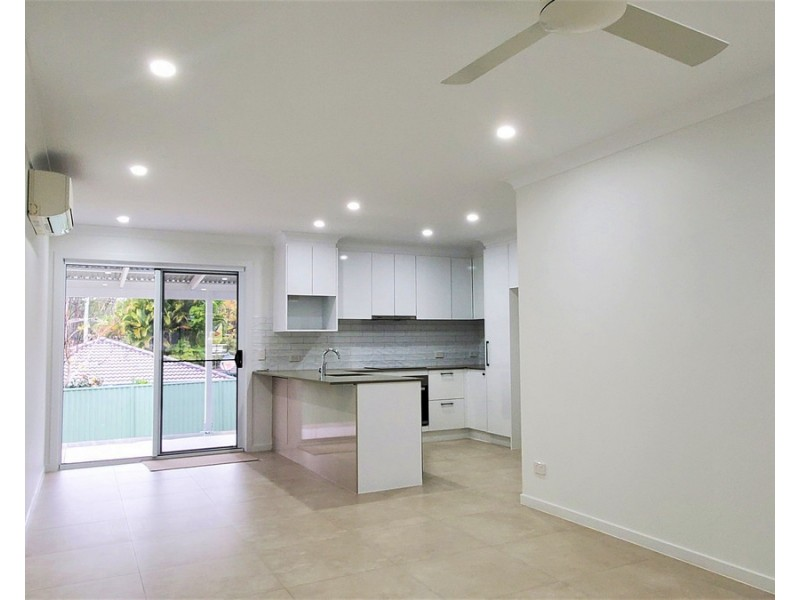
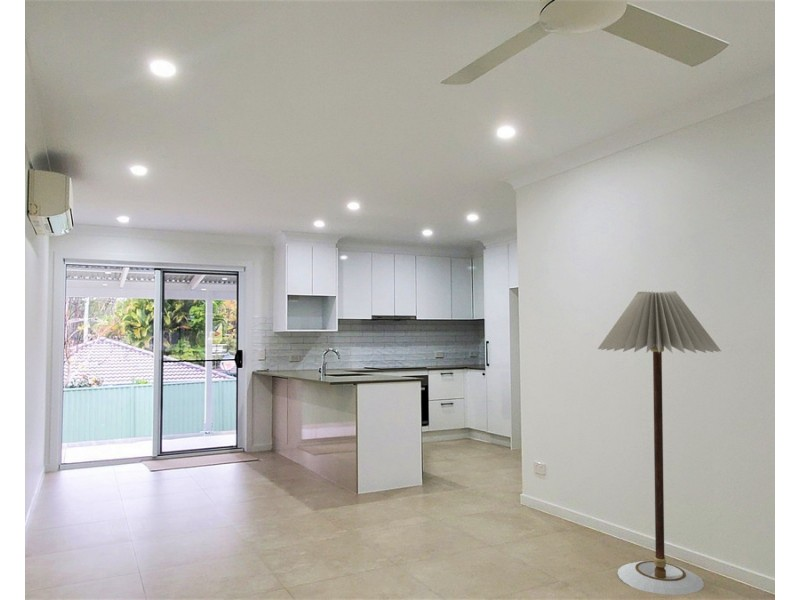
+ floor lamp (658, 434)
